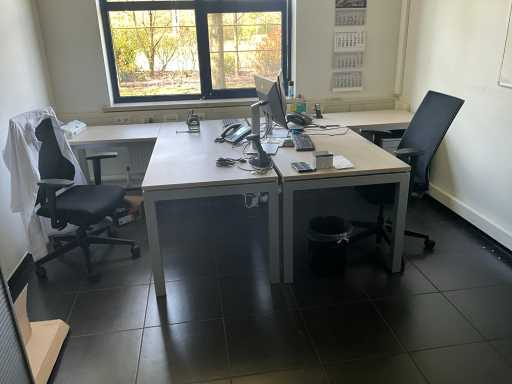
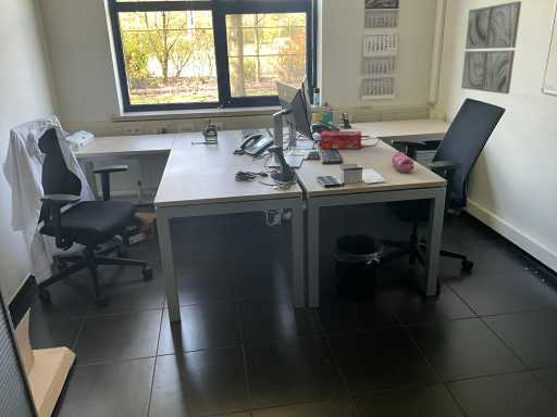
+ tissue box (341, 139)
+ pencil case (401, 161)
+ wall art (487, 48)
